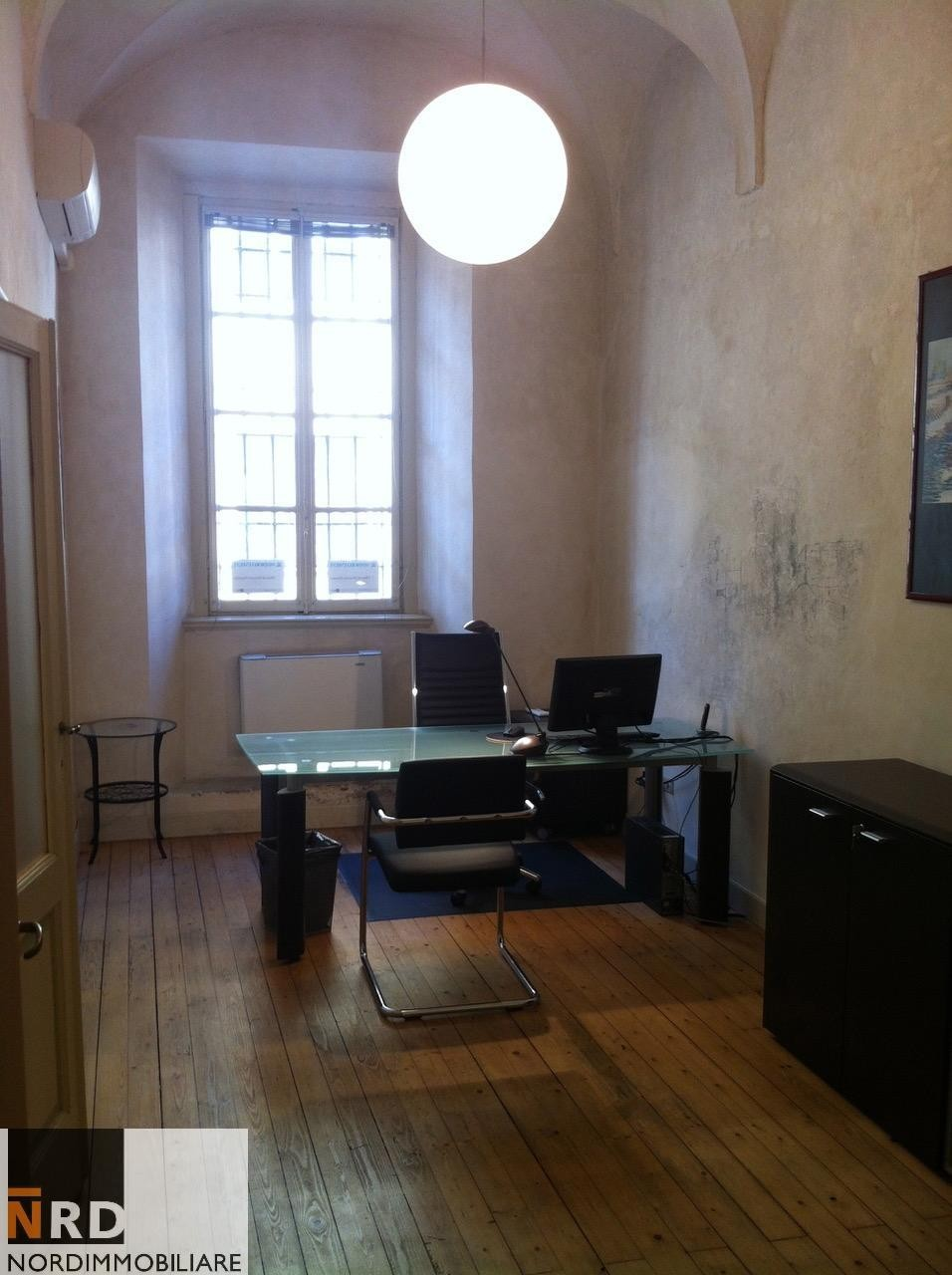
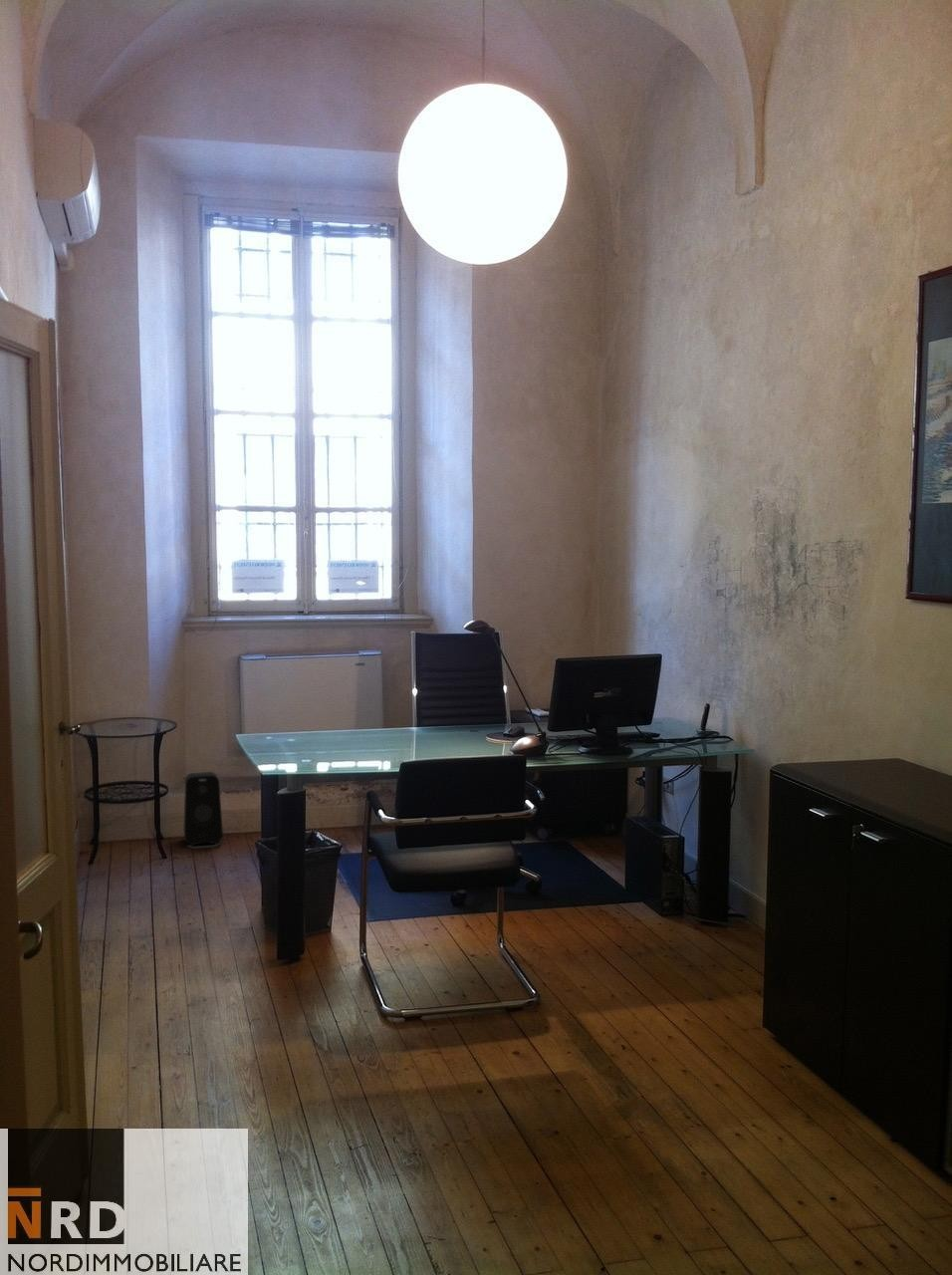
+ speaker (202, 808)
